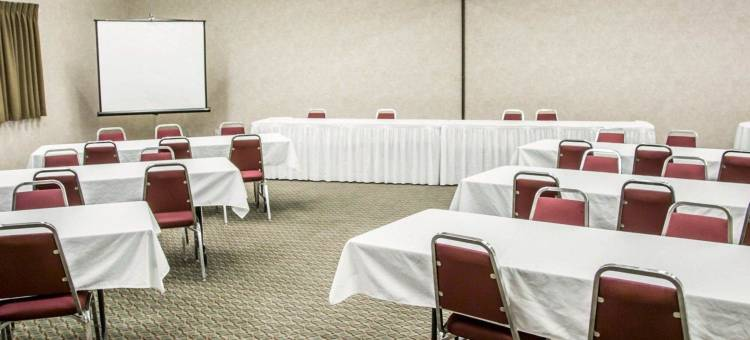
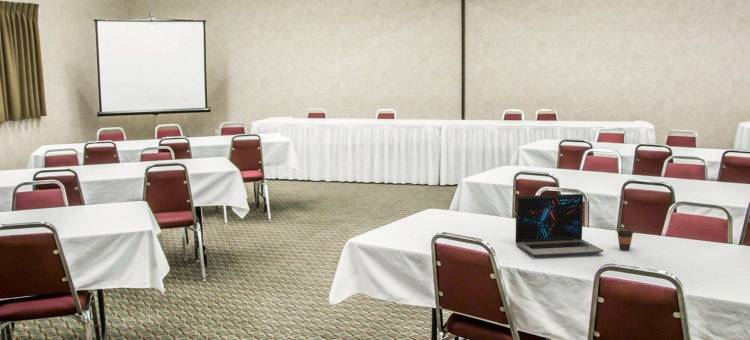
+ coffee cup (624, 239)
+ laptop (559, 224)
